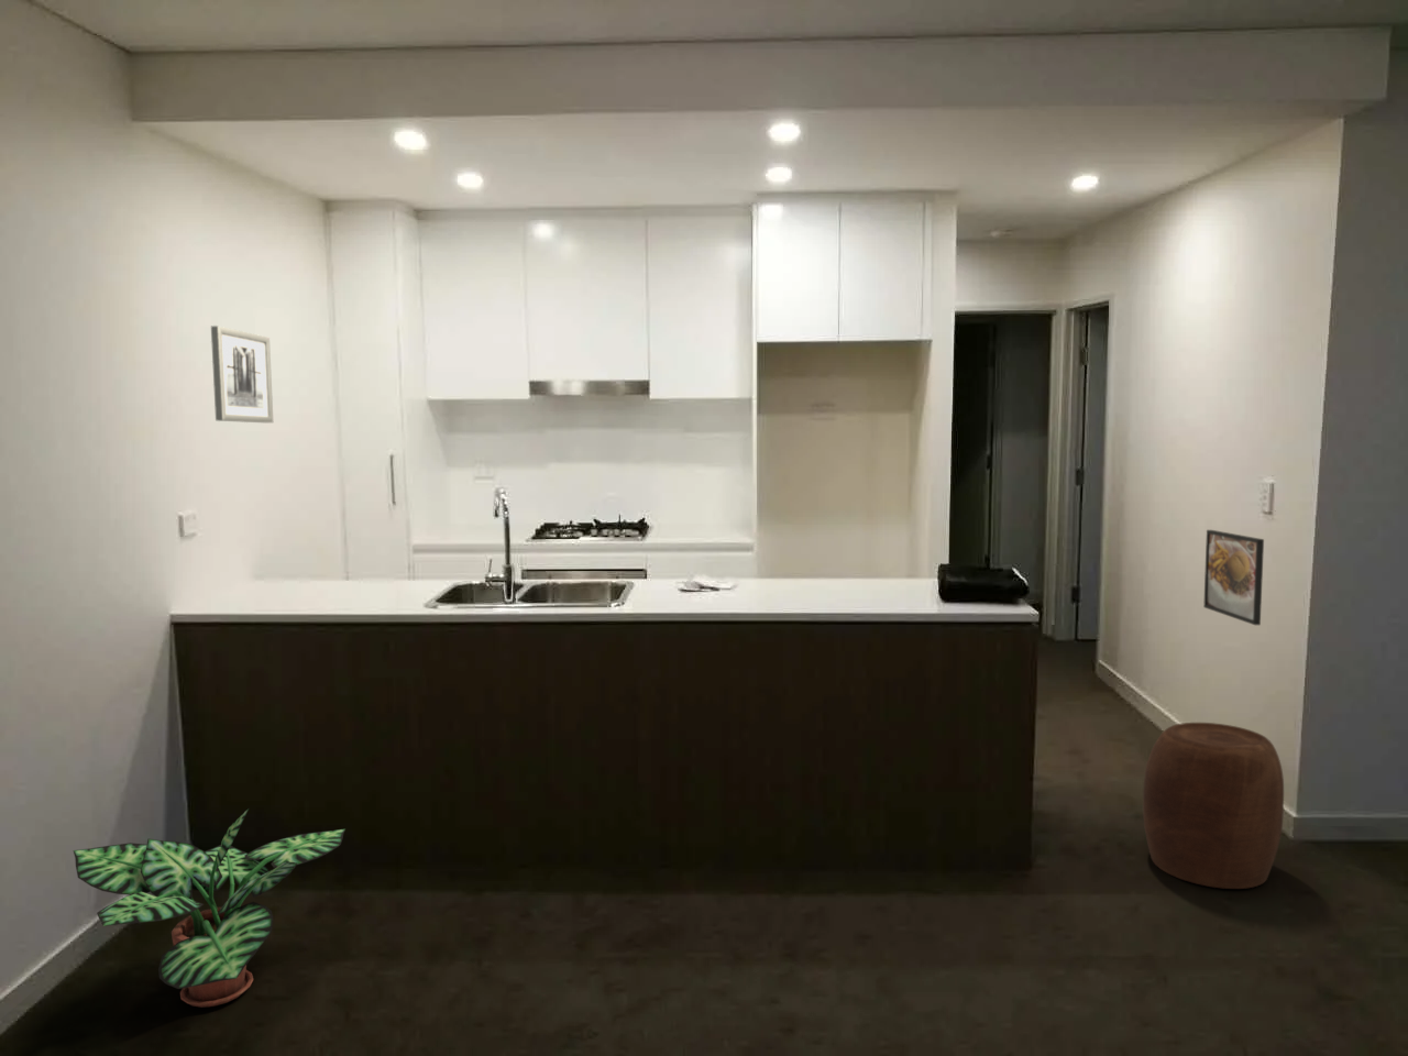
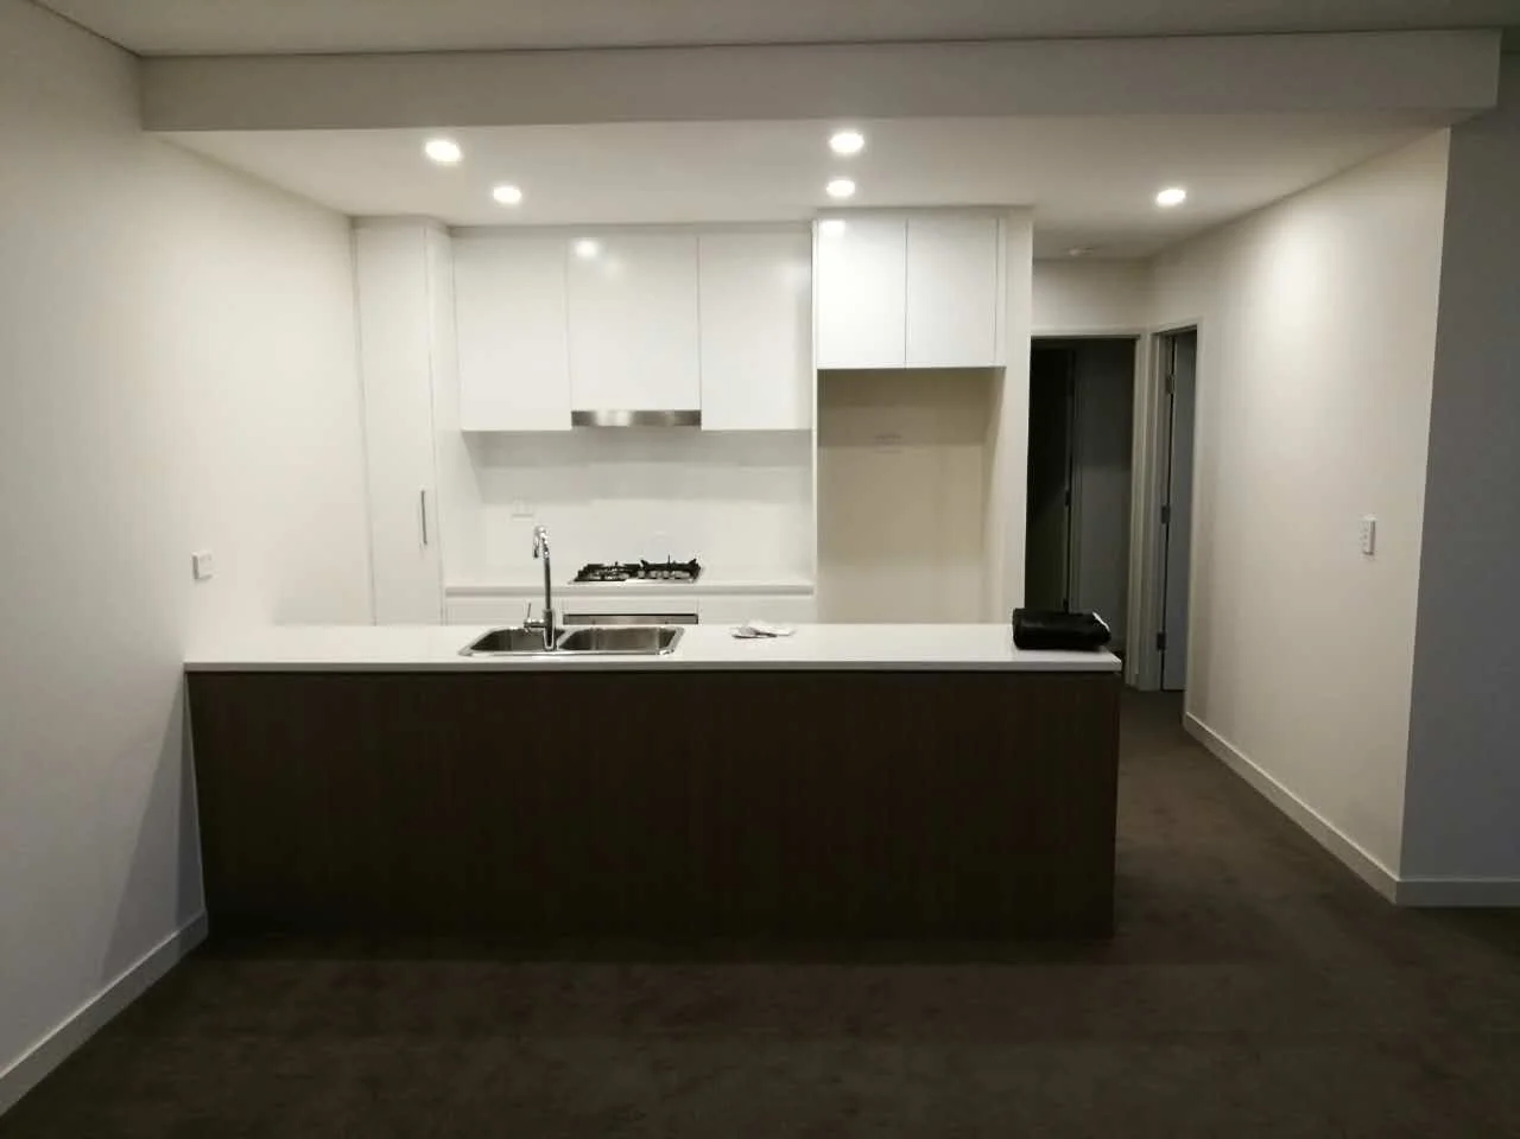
- wall art (243, 376)
- potted plant (192, 903)
- stool (1211, 800)
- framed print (1232, 575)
